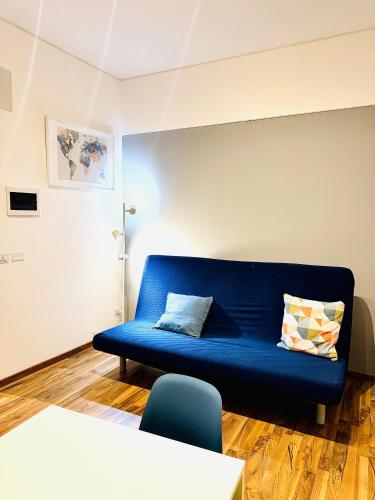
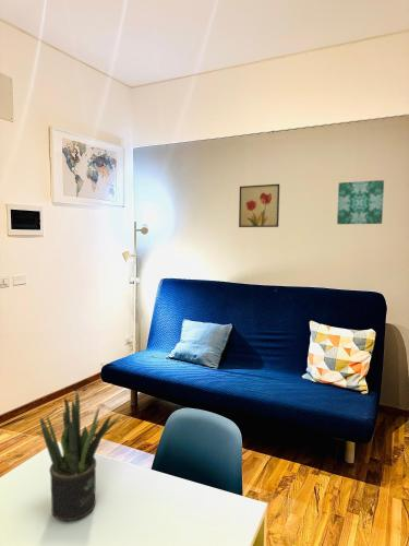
+ potted plant (79, 452)
+ wall art (360, 202)
+ wall art (258, 206)
